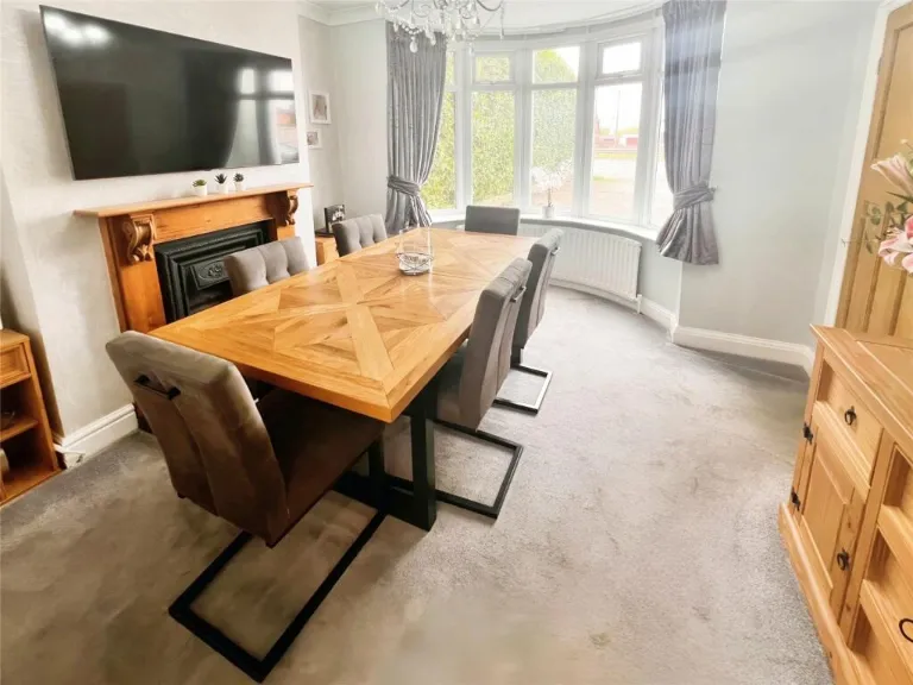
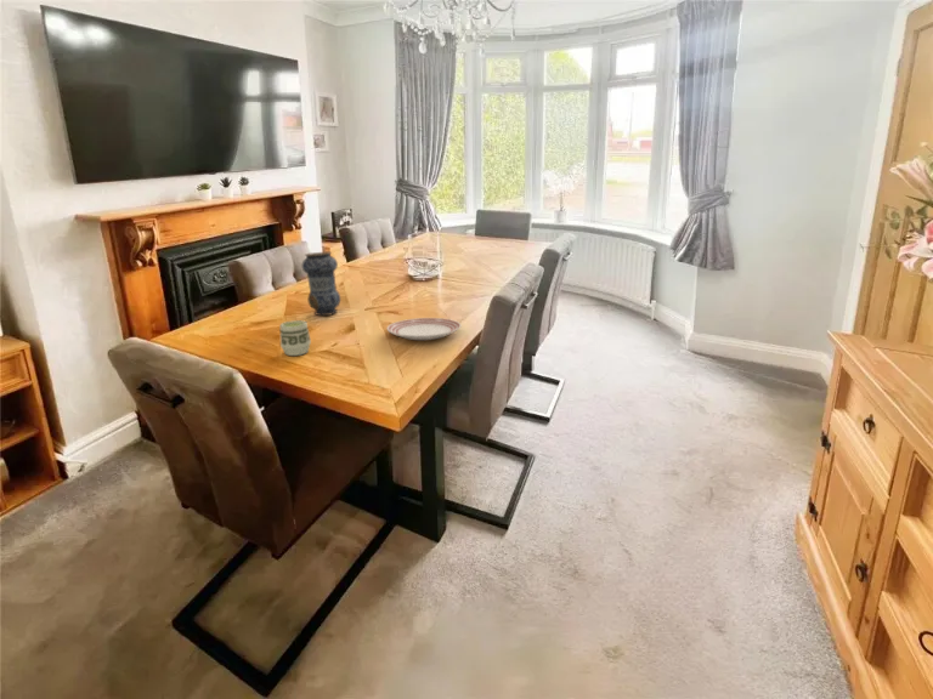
+ vase (321, 283)
+ cup (295, 337)
+ dinner plate (424, 329)
